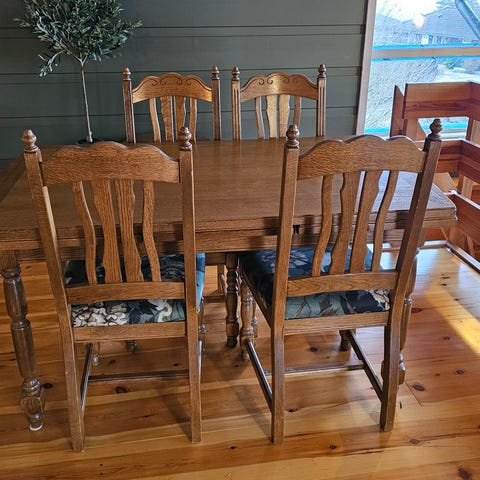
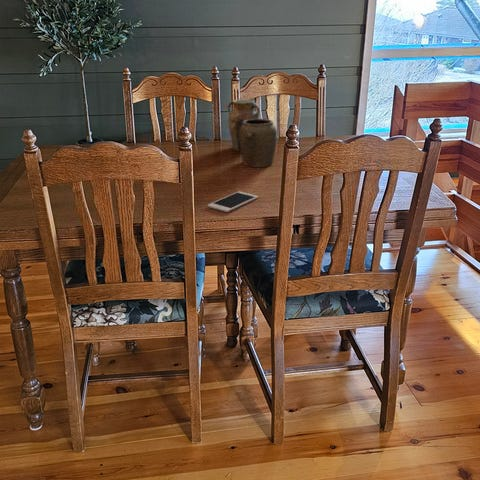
+ cell phone (233, 201)
+ jar set (250, 131)
